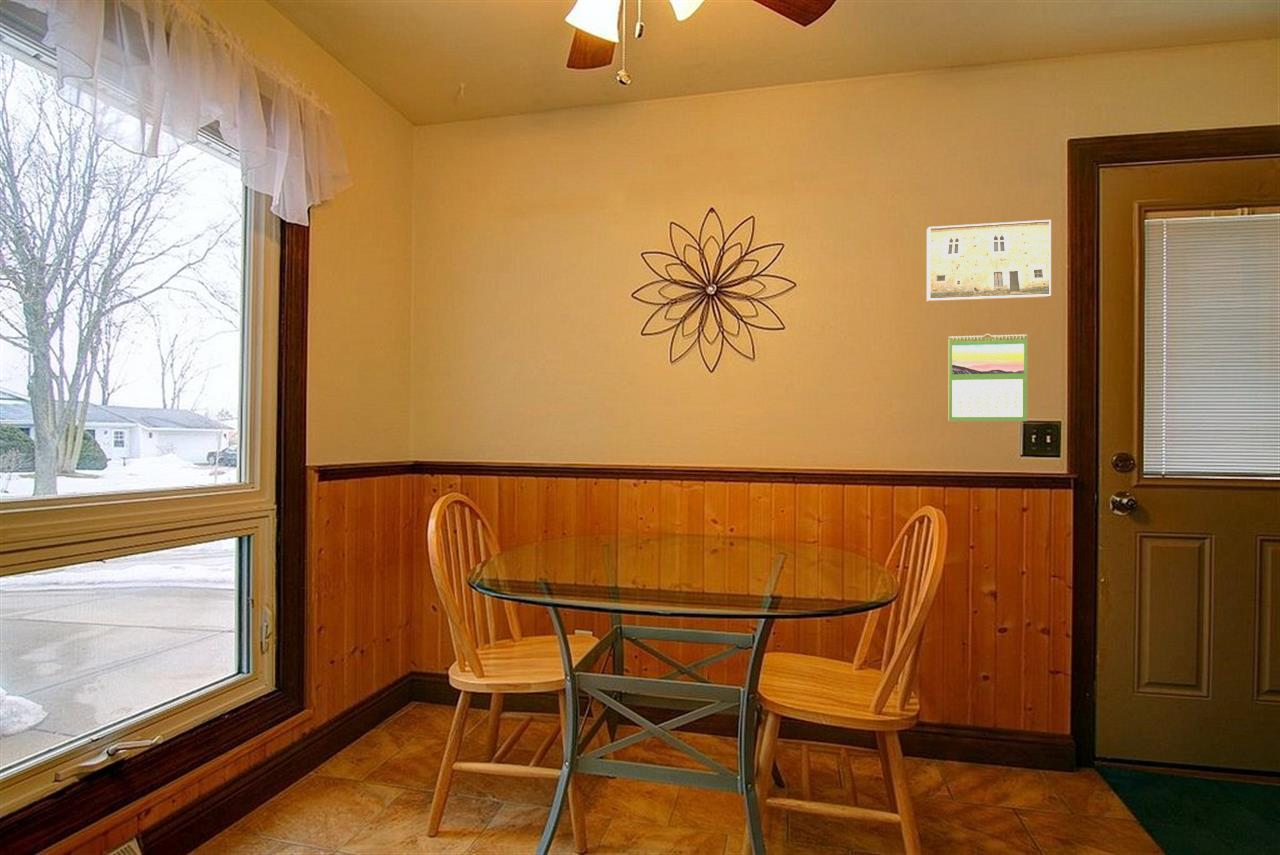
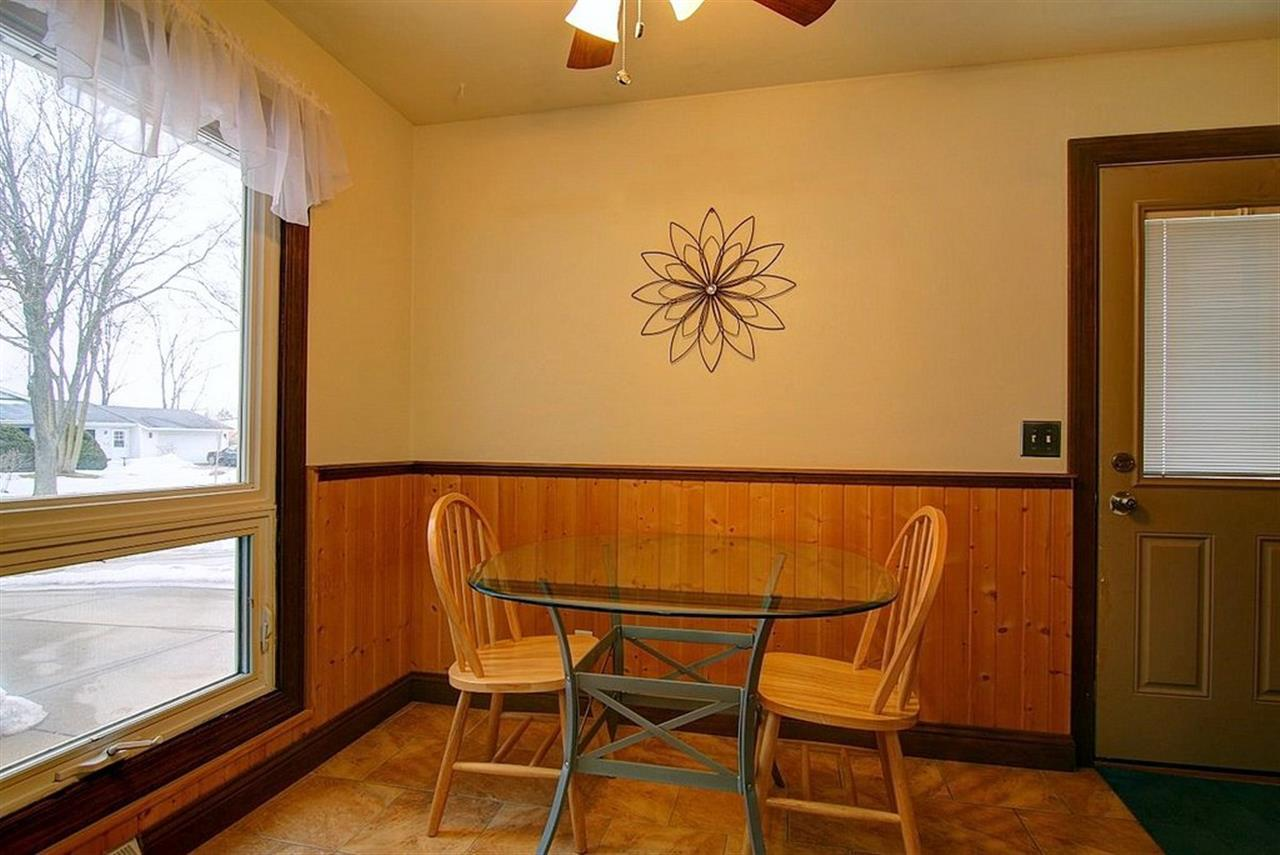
- calendar (987, 377)
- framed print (987, 261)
